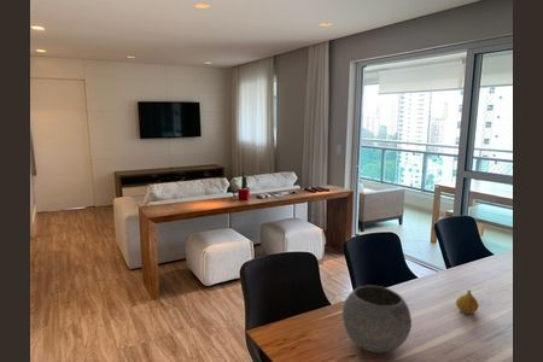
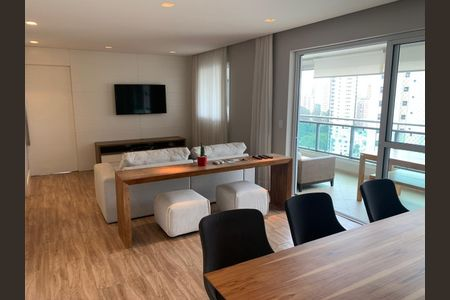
- fruit (467, 300)
- bowl (375, 320)
